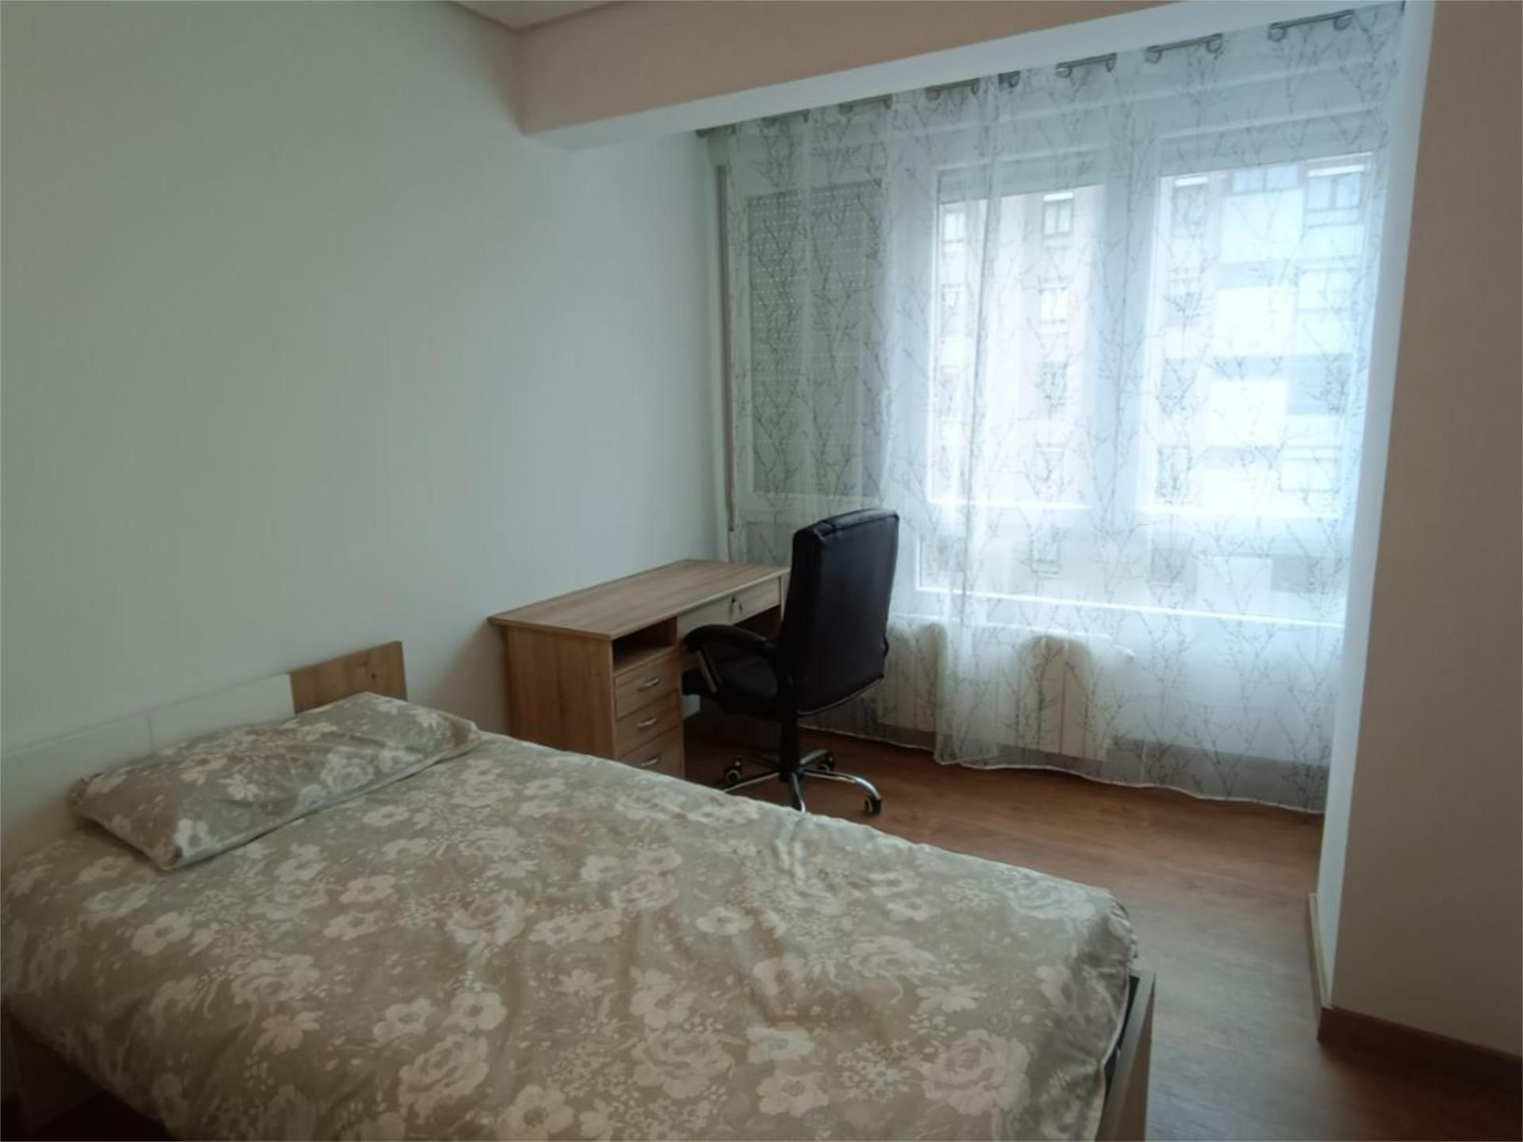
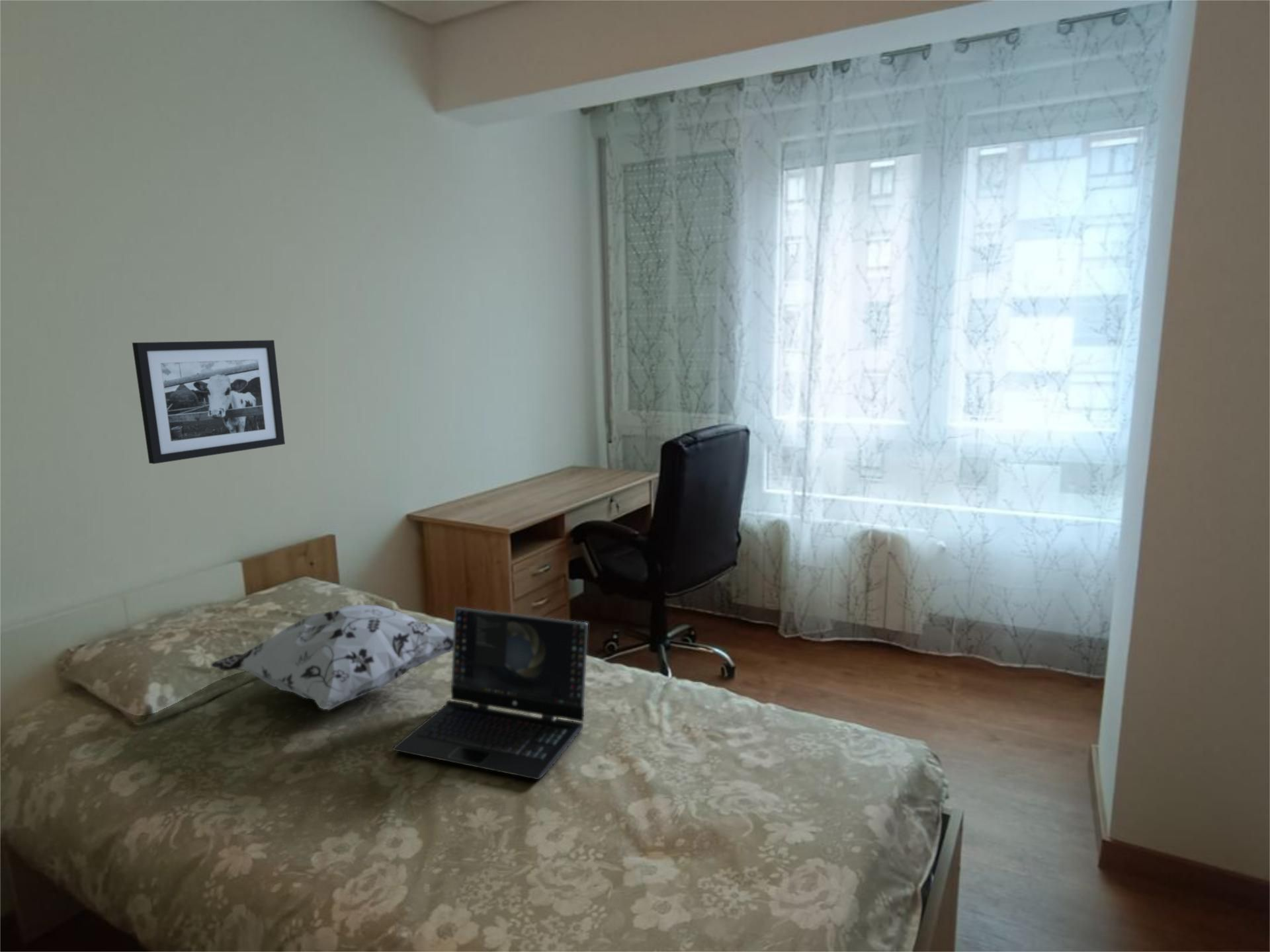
+ decorative pillow (346, 651)
+ laptop (493, 687)
+ picture frame (215, 397)
